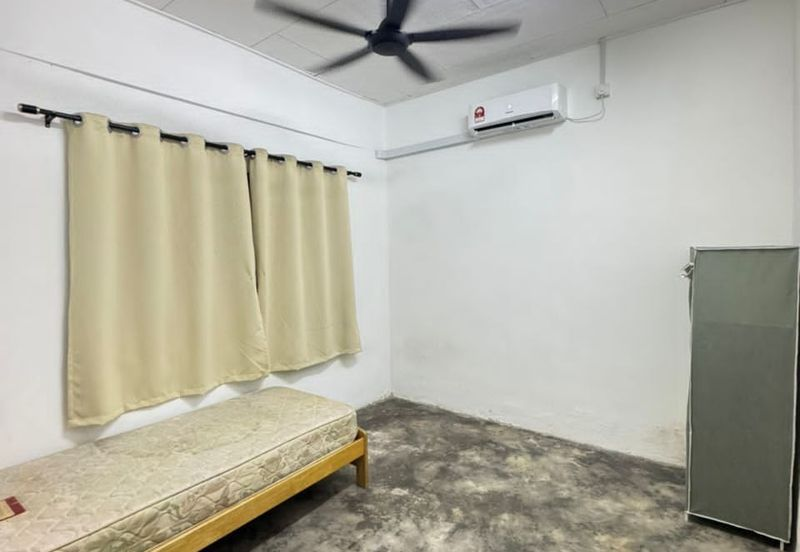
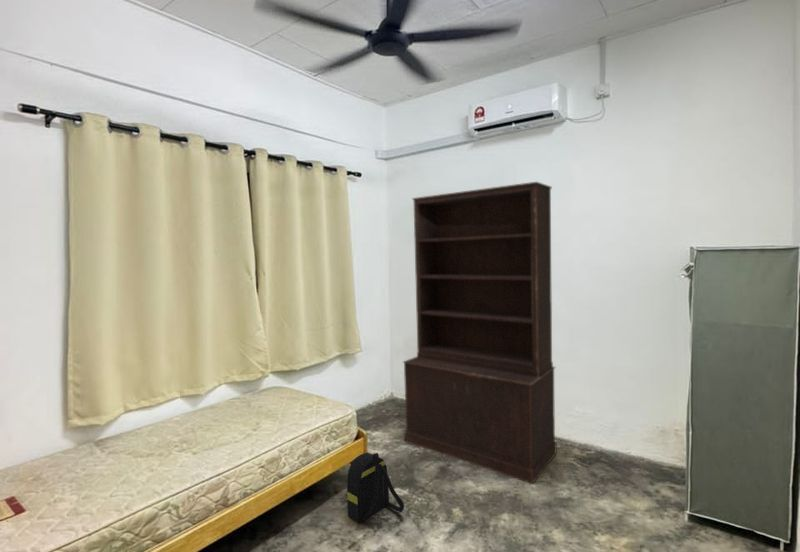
+ bookcase (475, 321)
+ backpack (374, 482)
